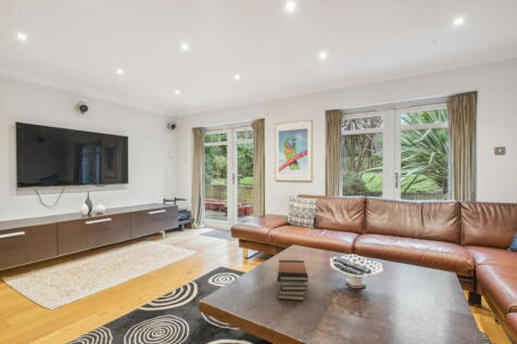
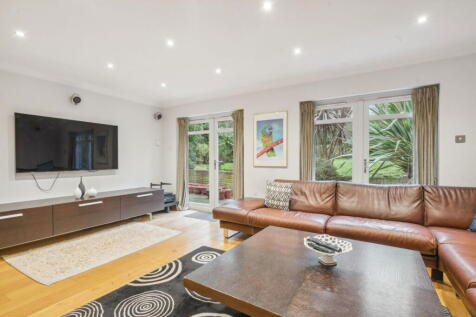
- book stack (291, 278)
